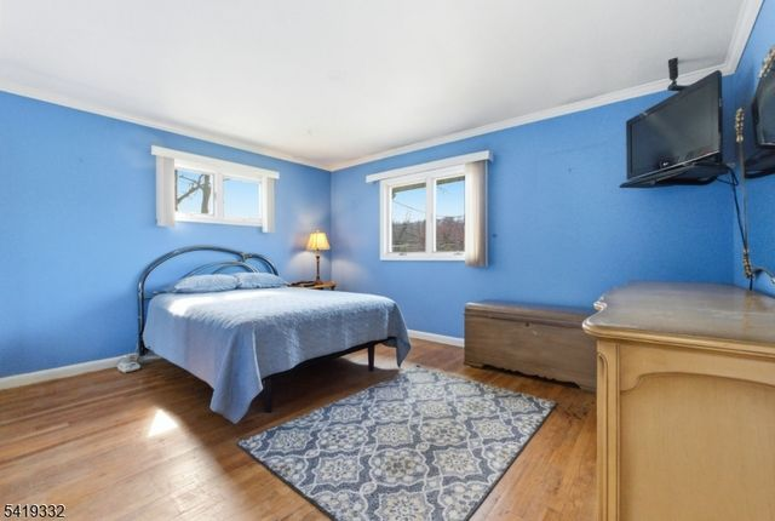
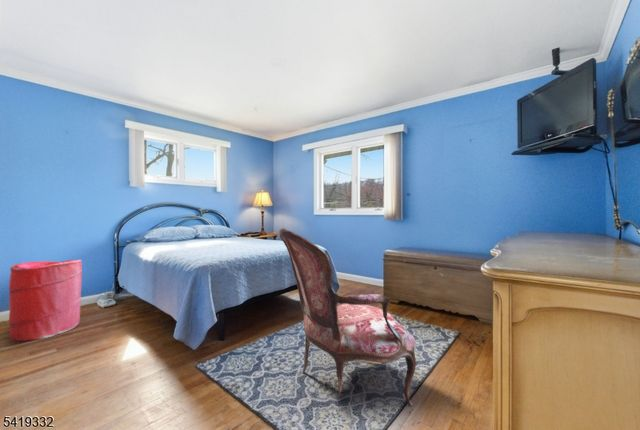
+ laundry hamper (48, 294)
+ armchair (342, 304)
